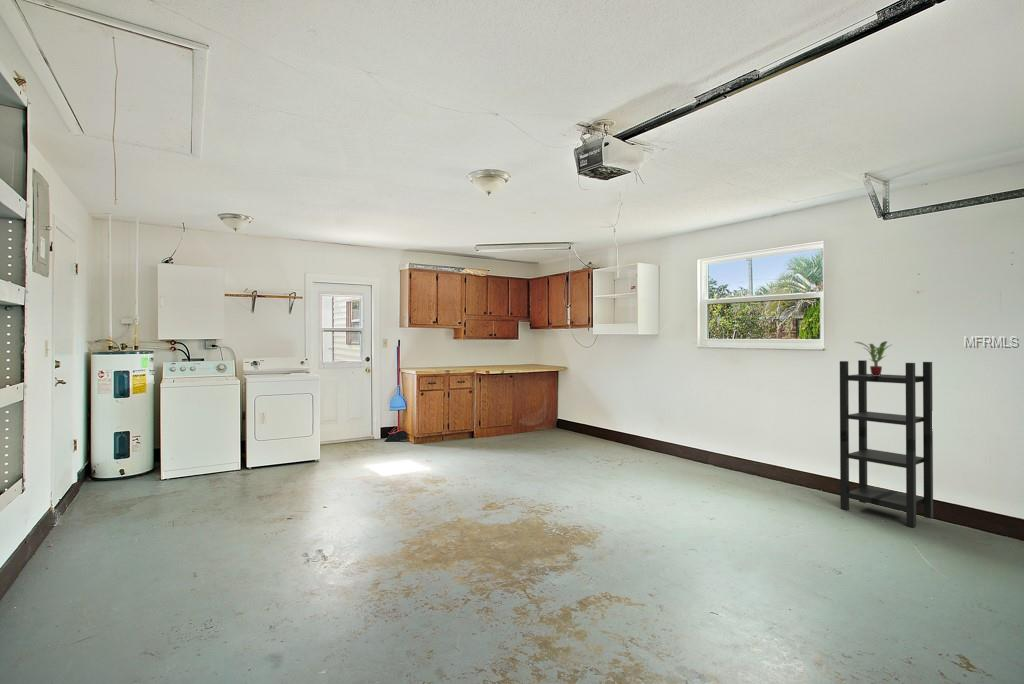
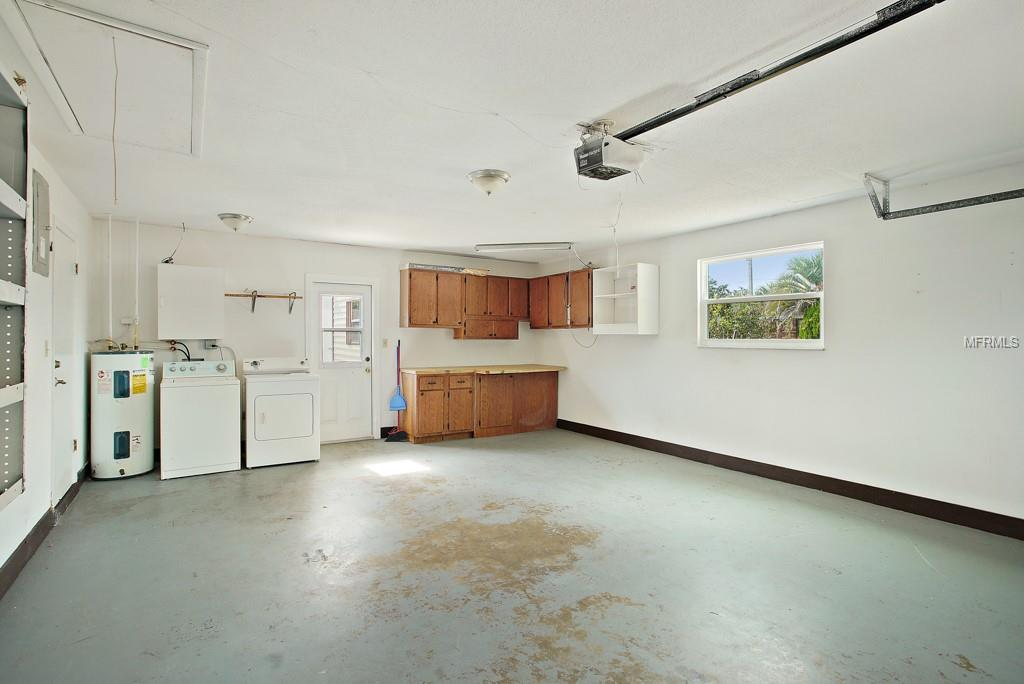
- shelving unit (884, 451)
- potted plant (872, 358)
